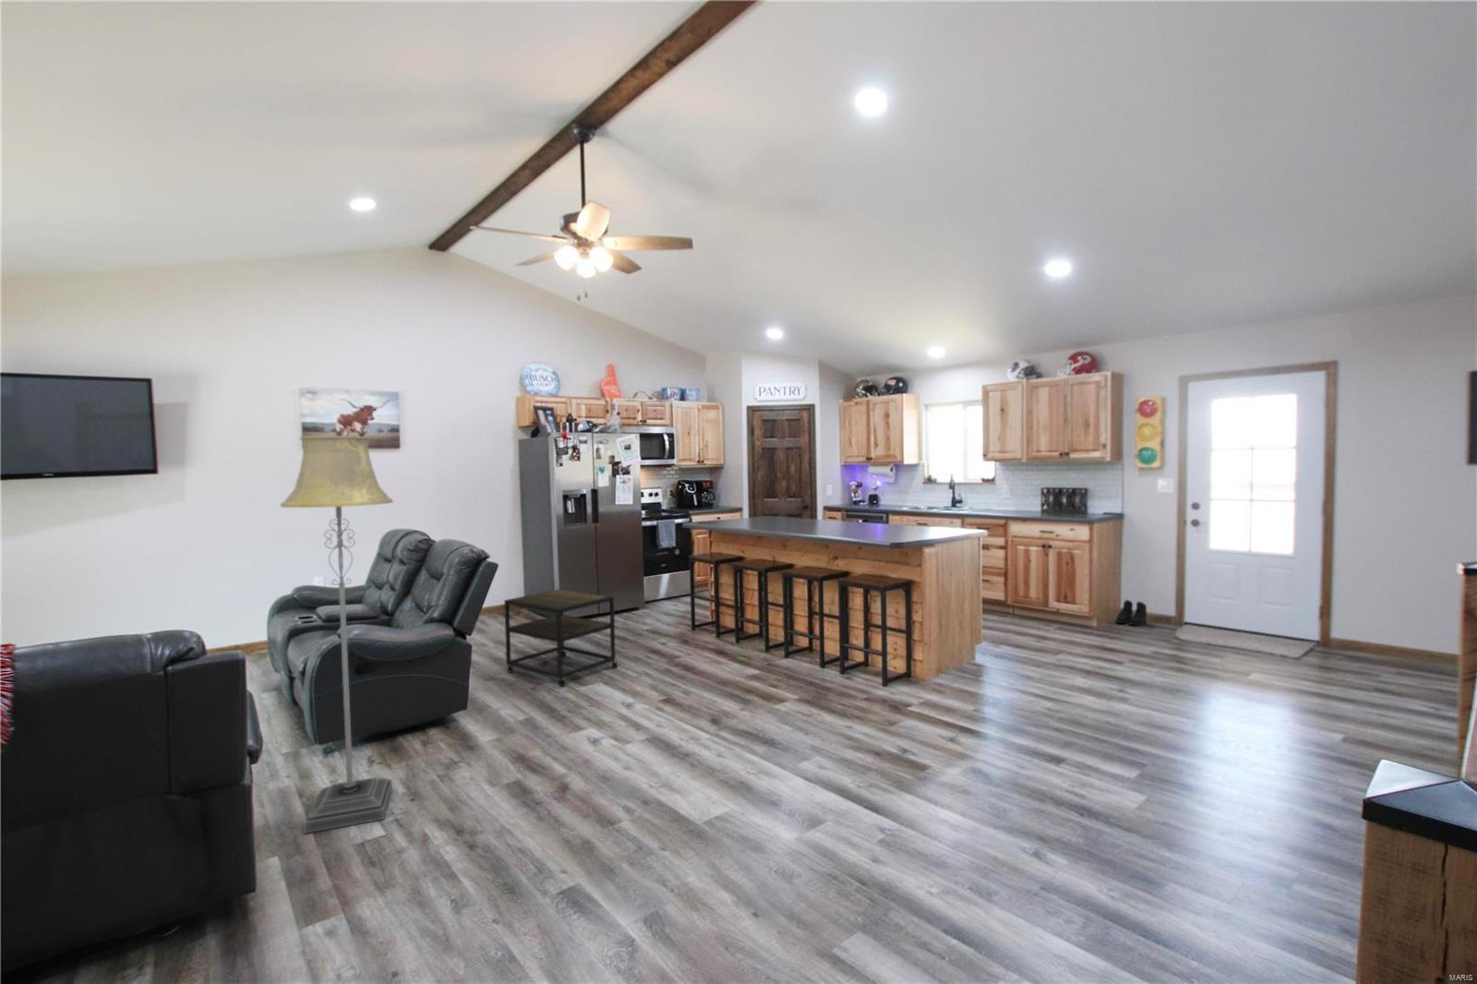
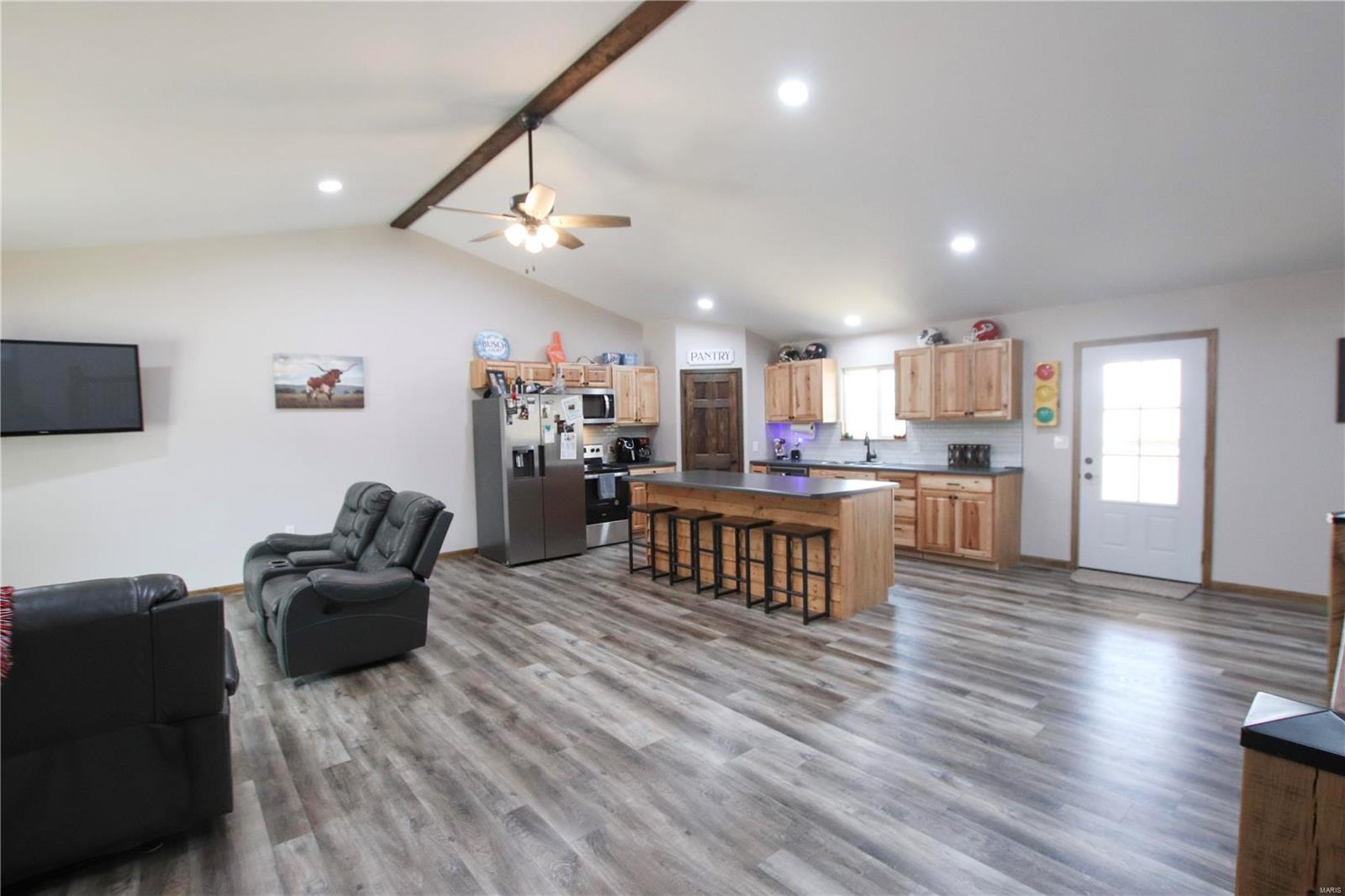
- floor lamp (344, 625)
- boots (1131, 612)
- side table (561, 634)
